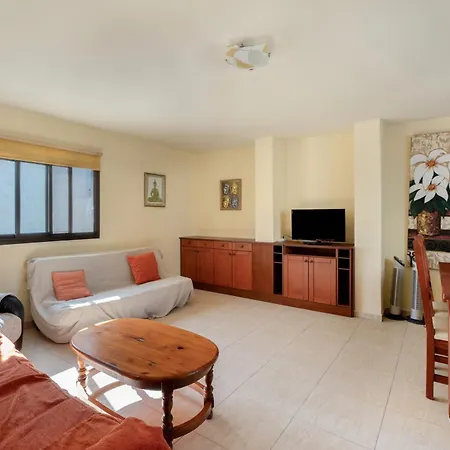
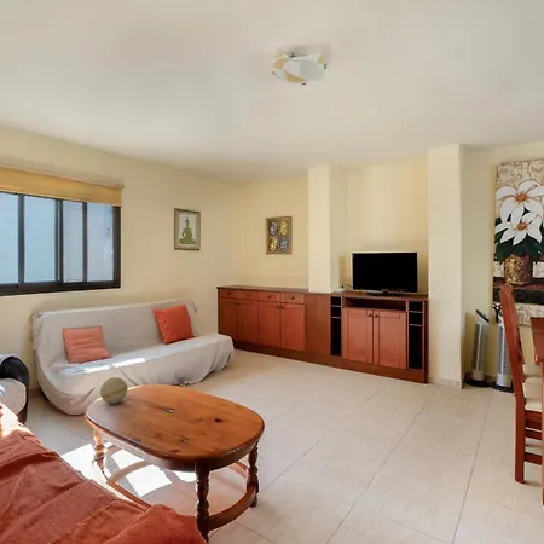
+ decorative ball (114, 389)
